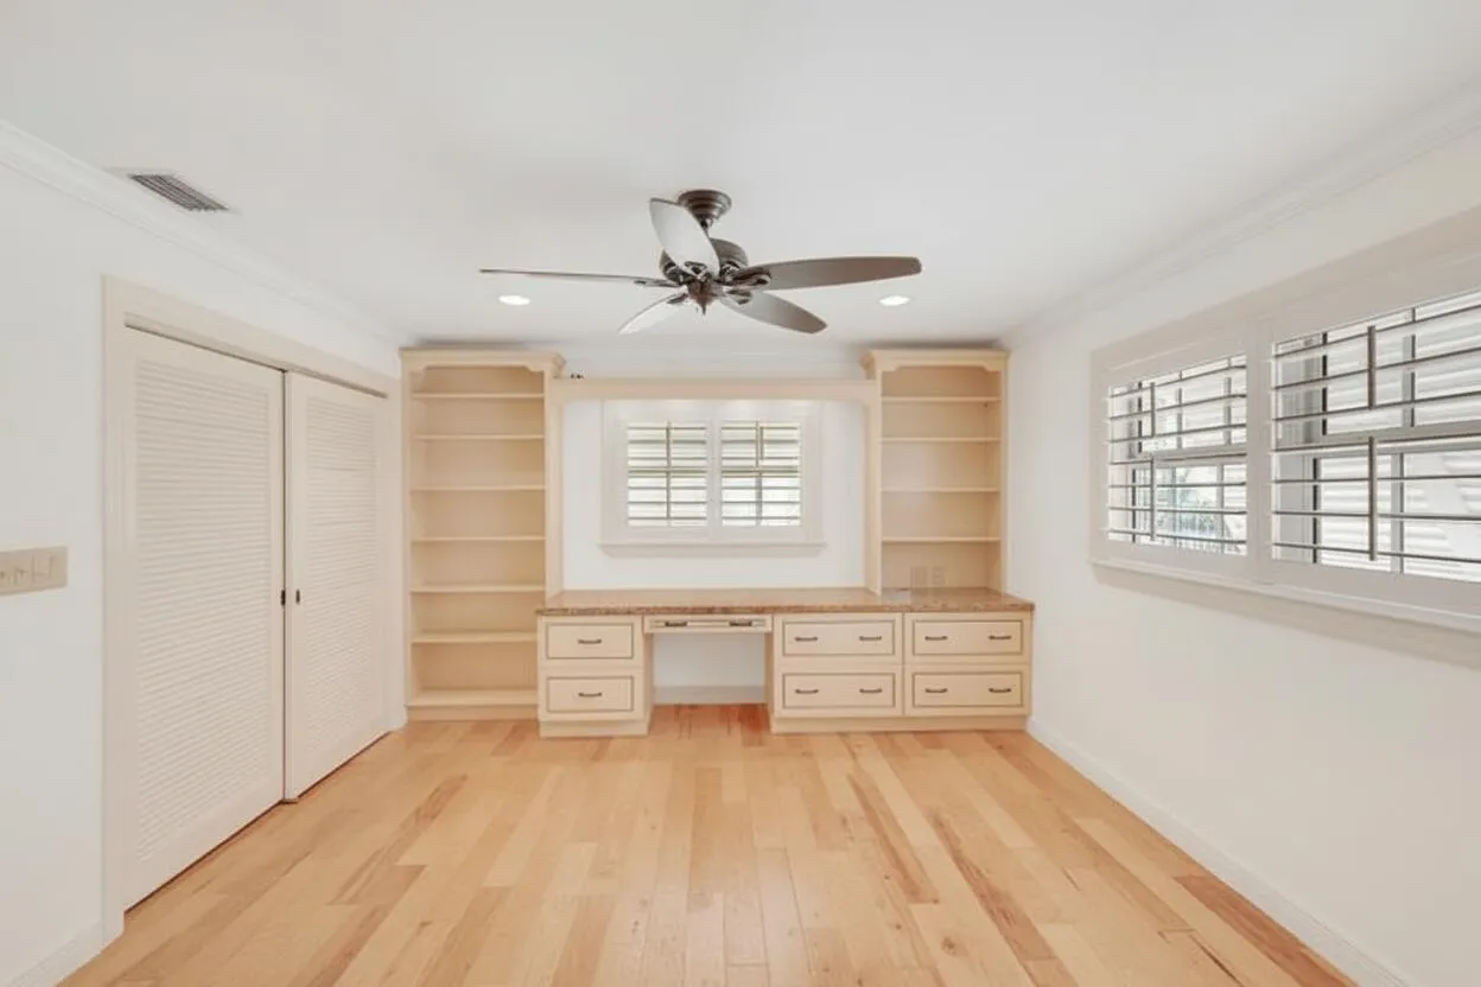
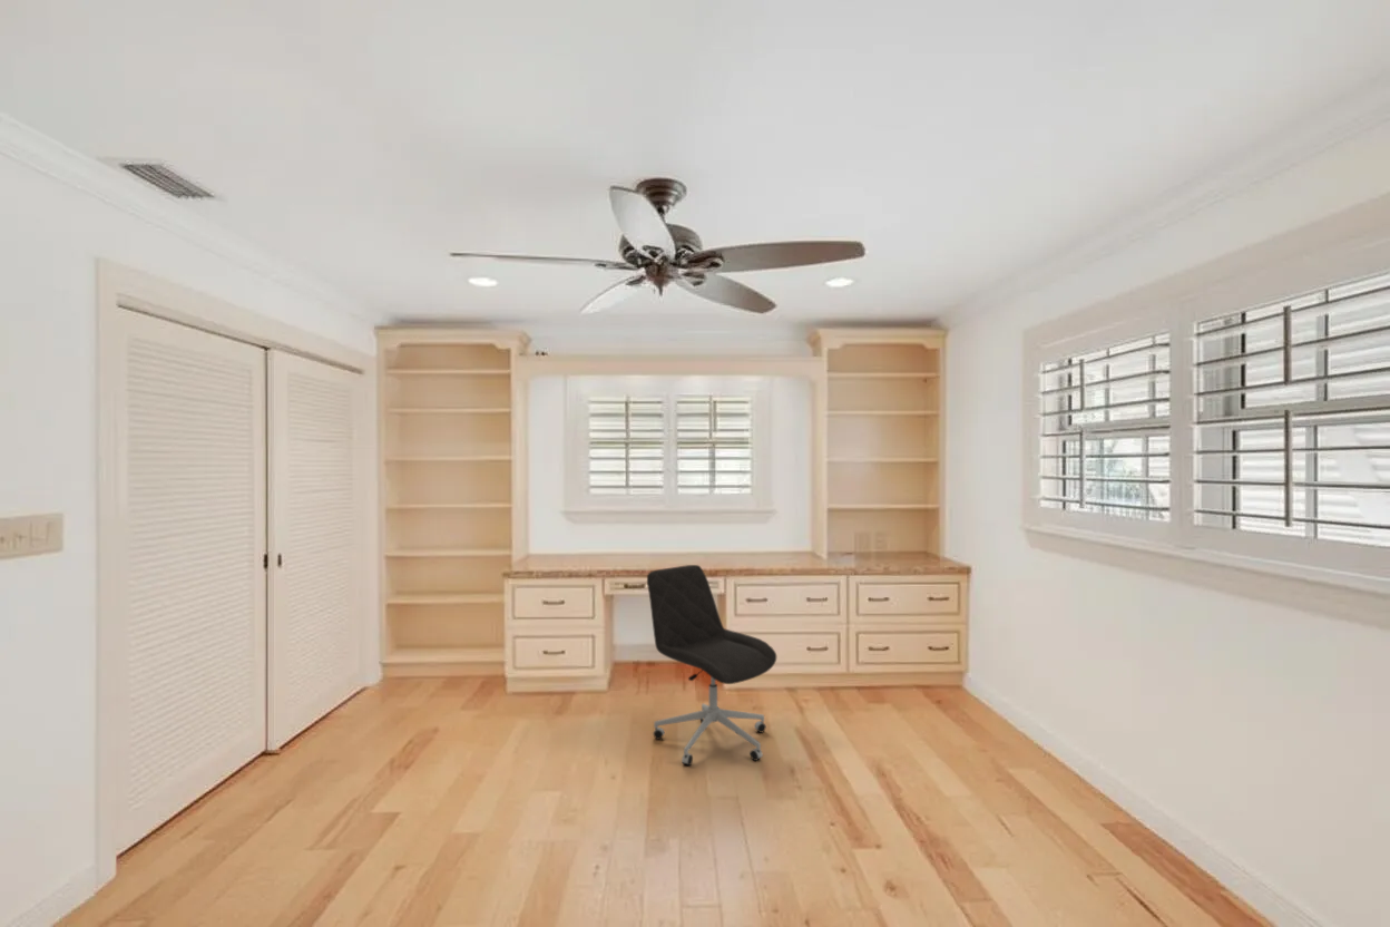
+ office chair (711, 657)
